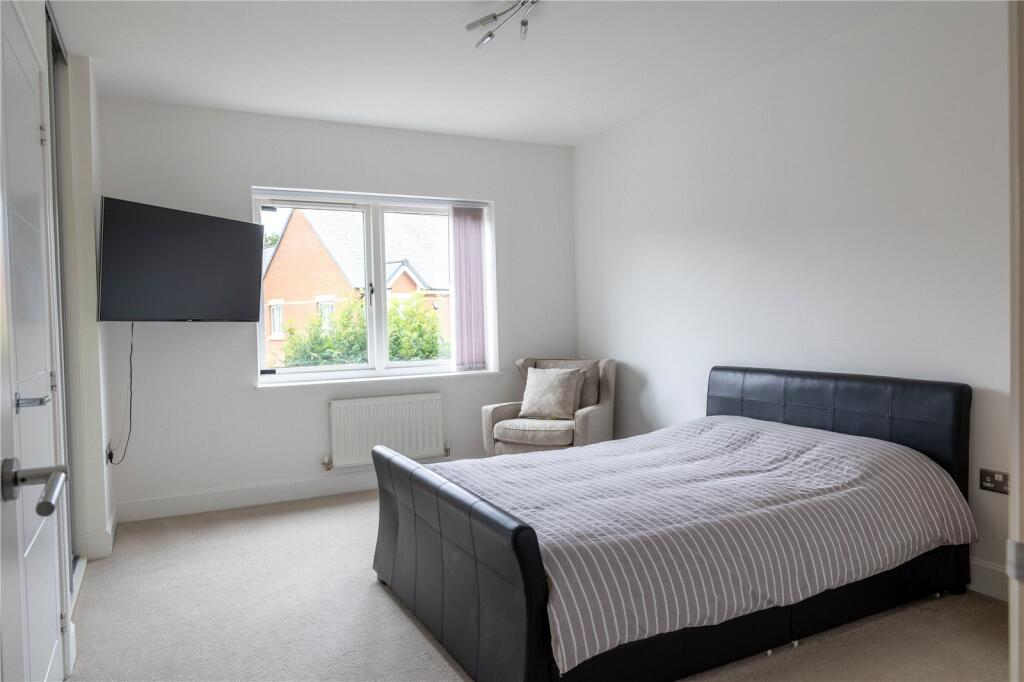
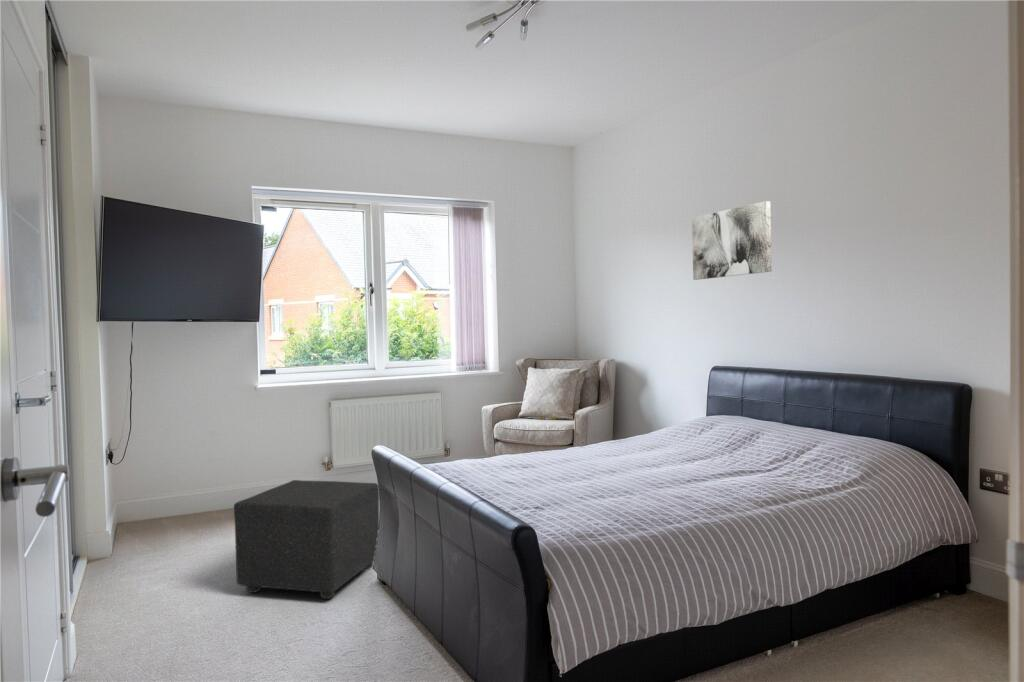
+ wall art (729, 243)
+ ottoman (311, 534)
